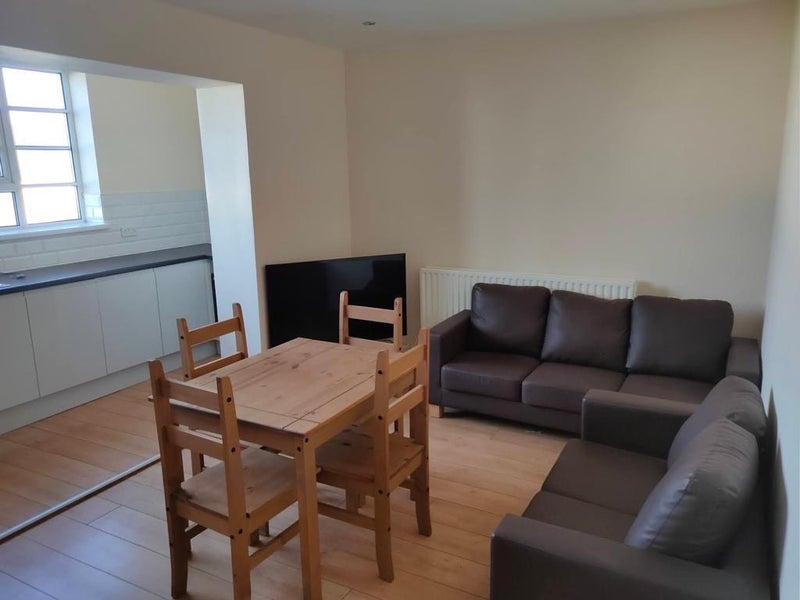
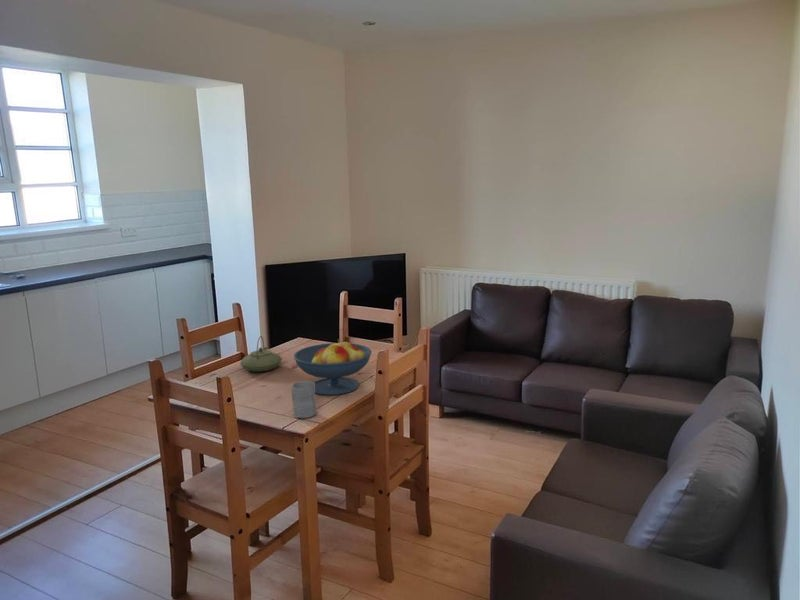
+ teapot (261, 351)
+ mug (301, 398)
+ fruit bowl (333, 363)
